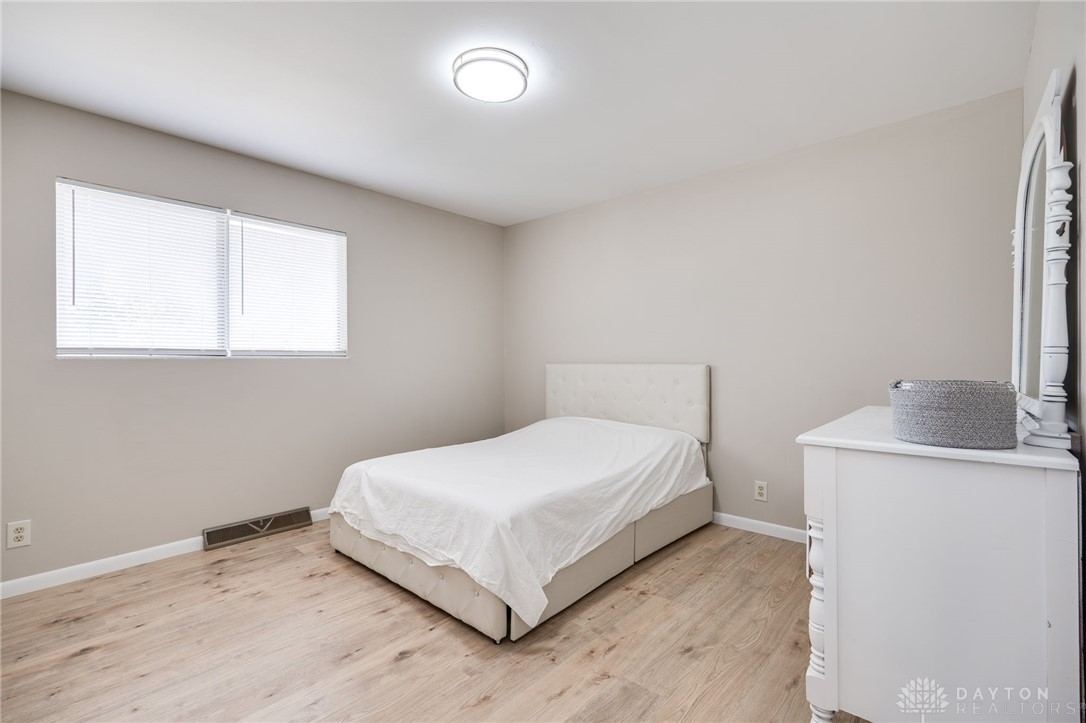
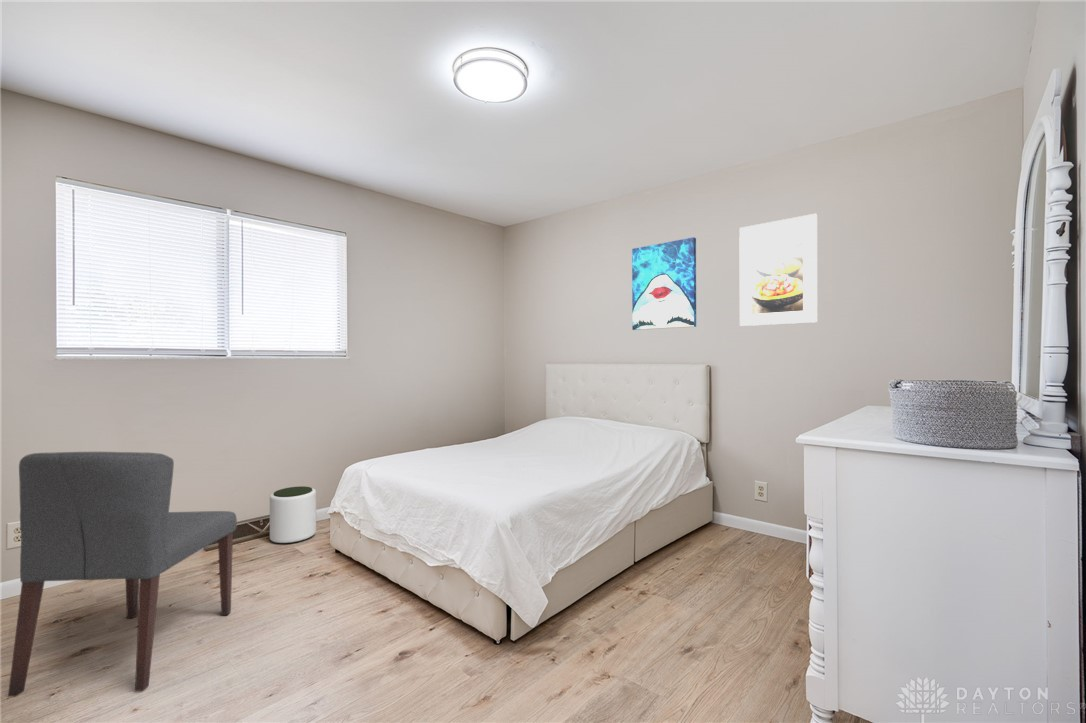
+ wall art (662, 286)
+ chair (132, 544)
+ plant pot (293, 513)
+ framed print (776, 272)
